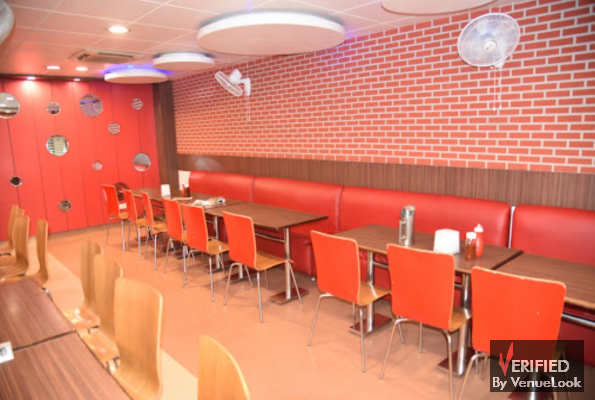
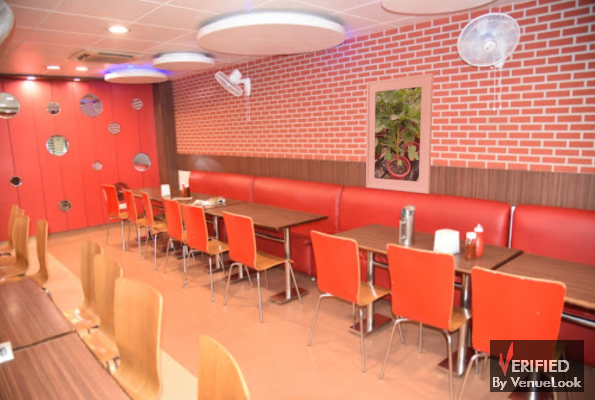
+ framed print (396, 135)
